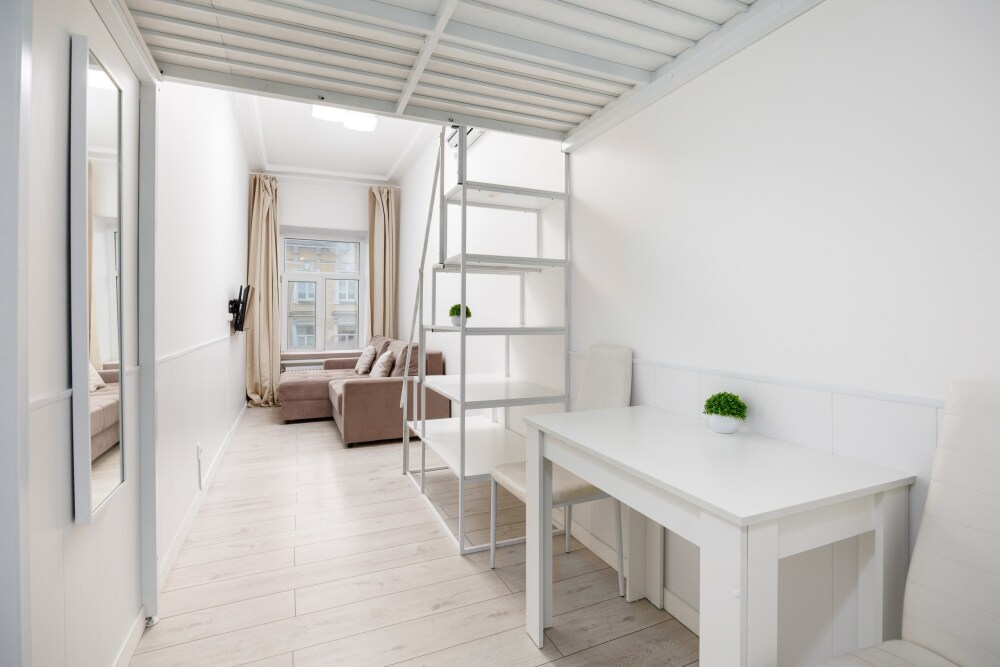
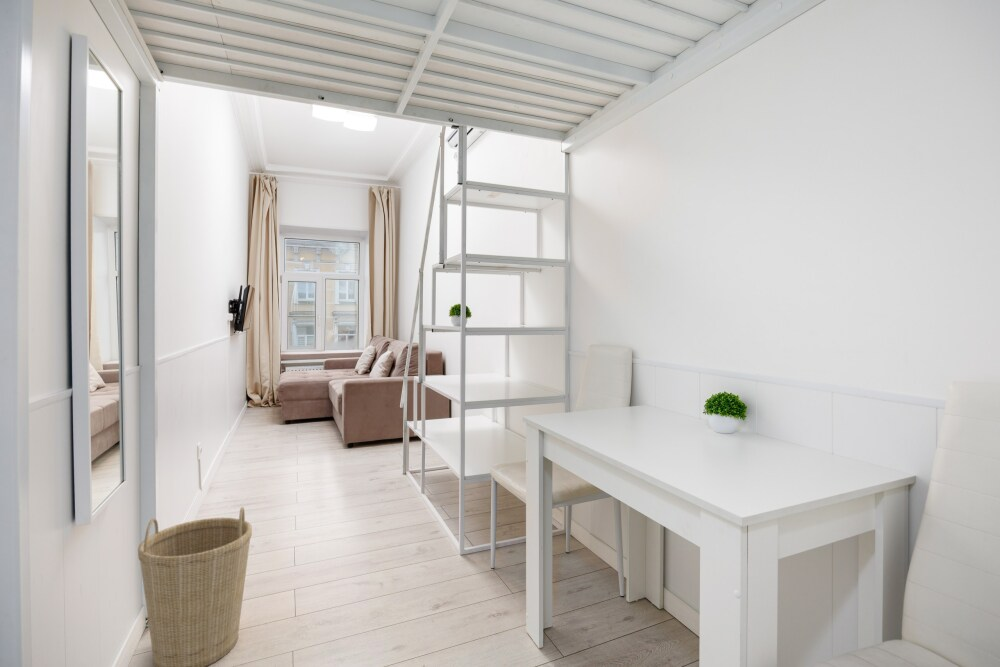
+ basket (197, 581)
